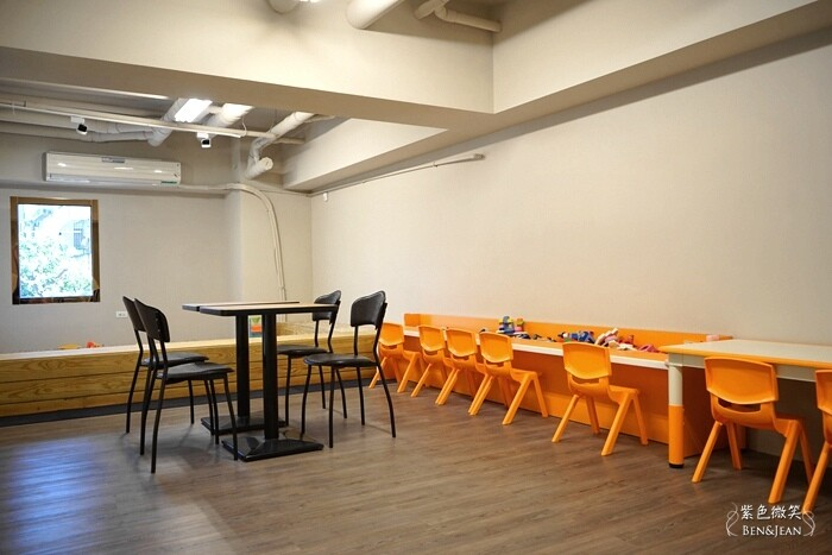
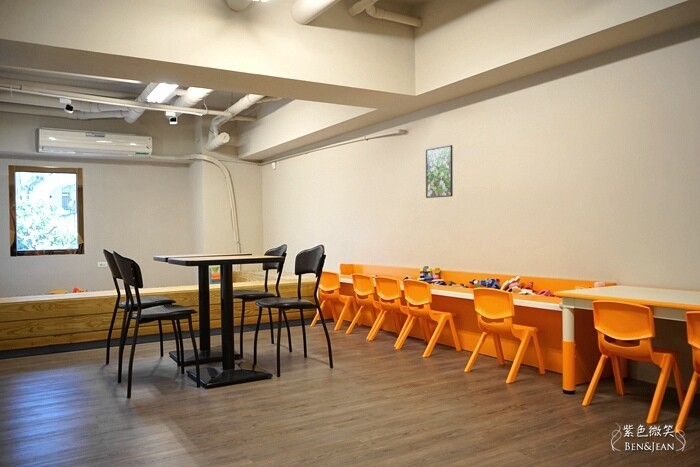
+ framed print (438, 172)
